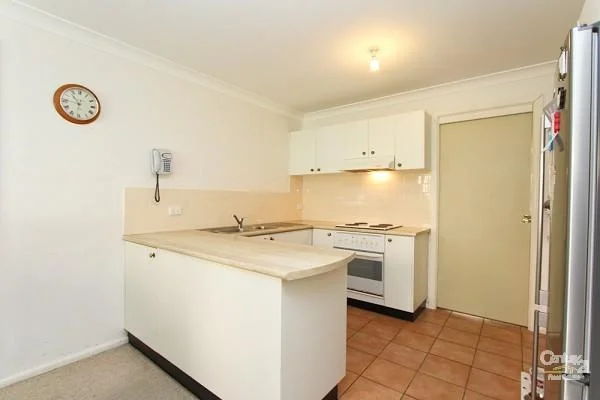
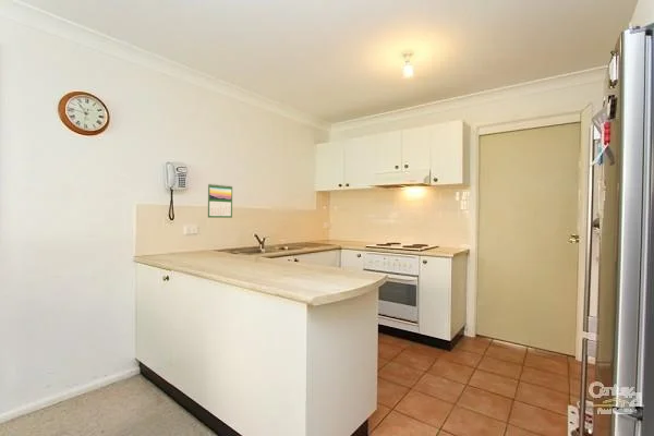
+ calendar (220, 201)
